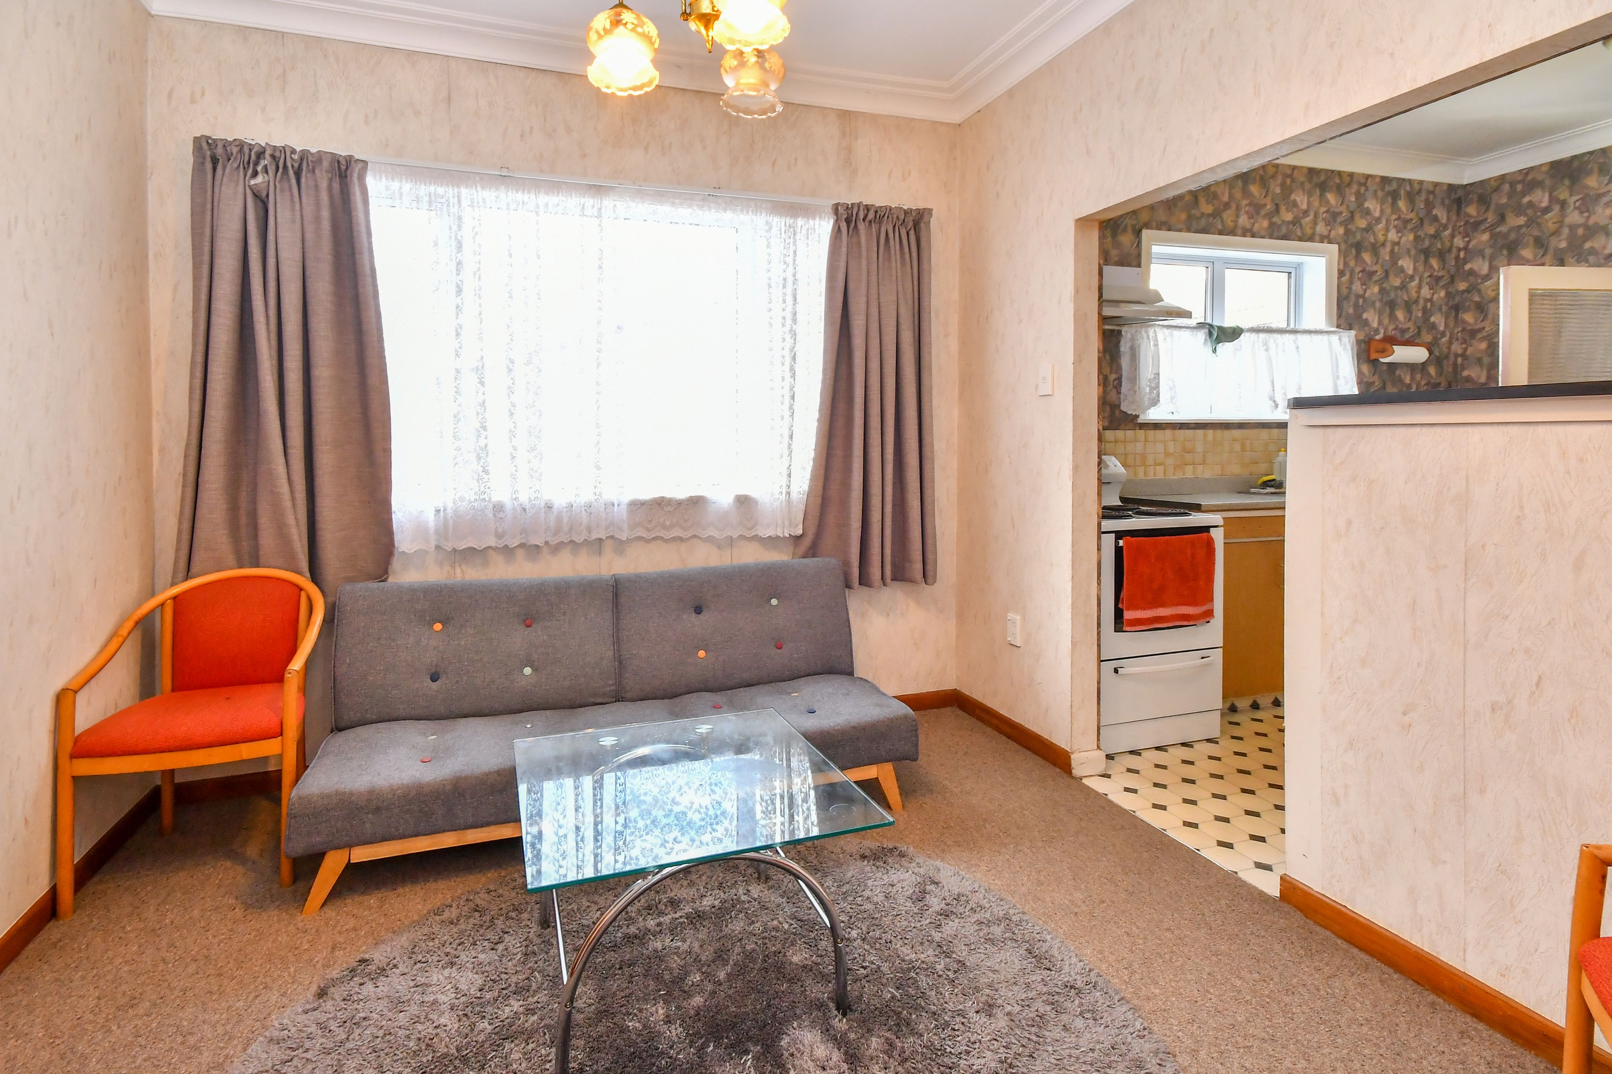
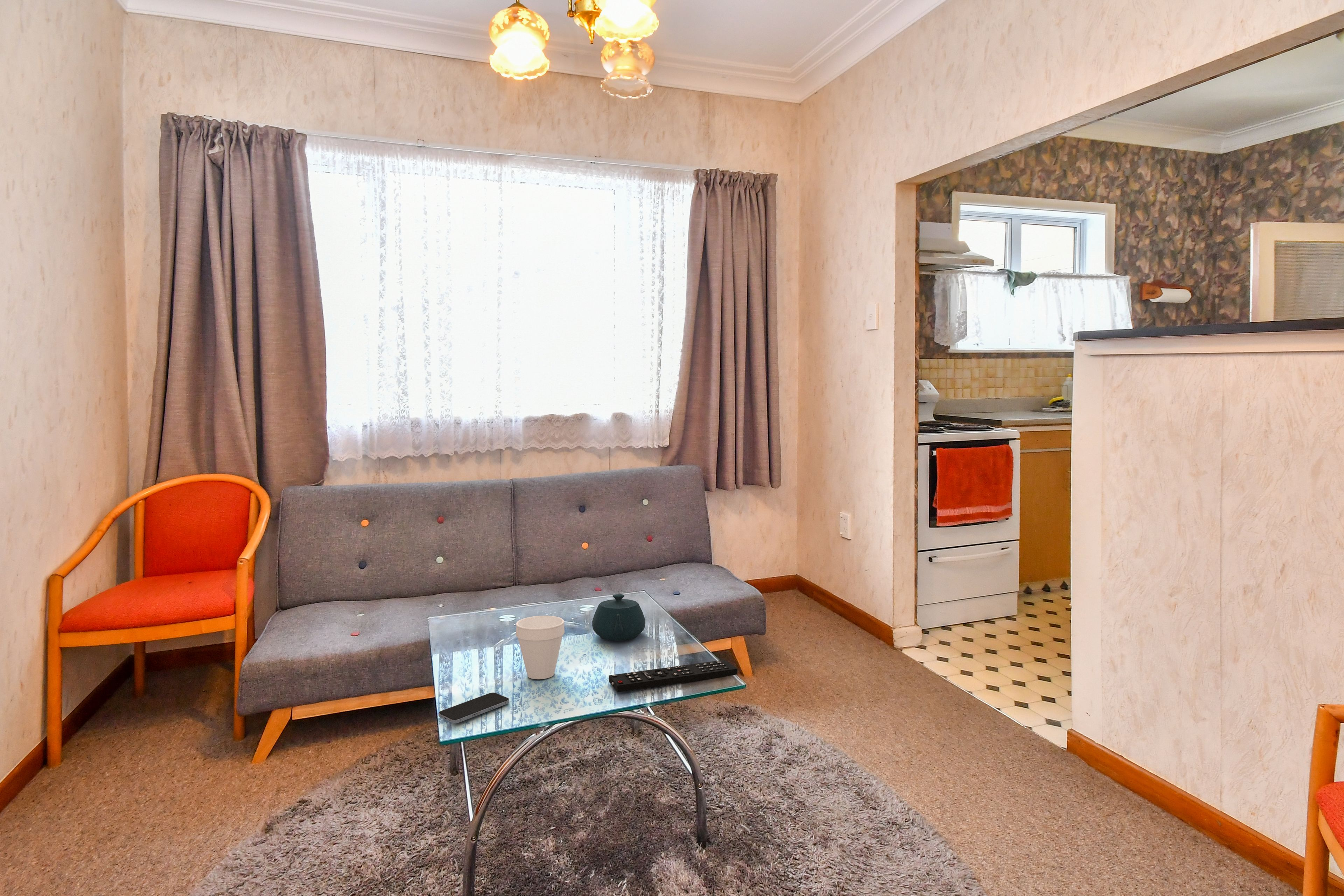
+ remote control (673, 674)
+ teapot (618, 616)
+ cup (540, 648)
+ smartphone (475, 707)
